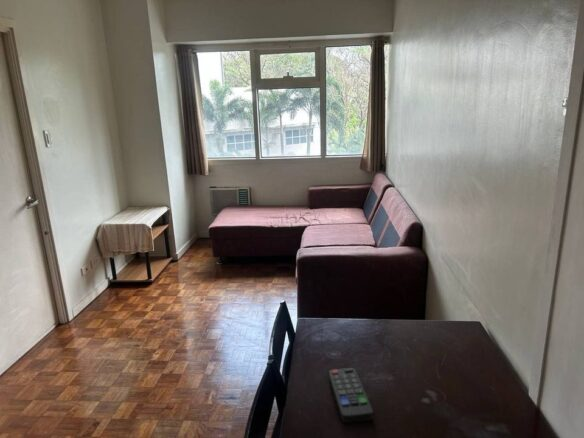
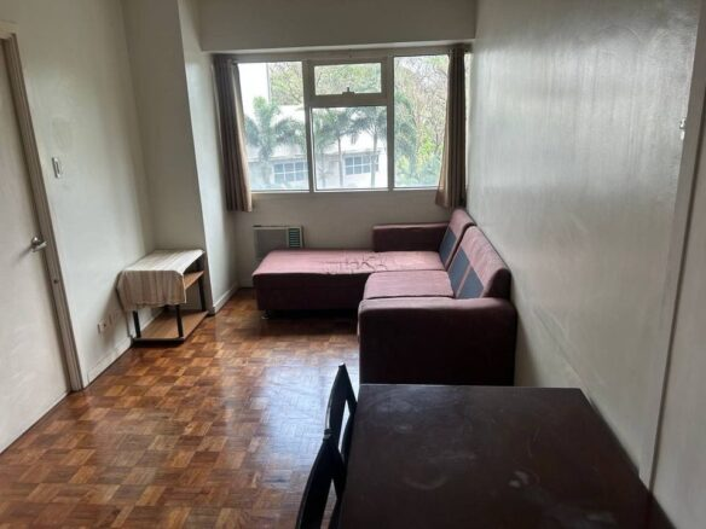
- remote control (349, 392)
